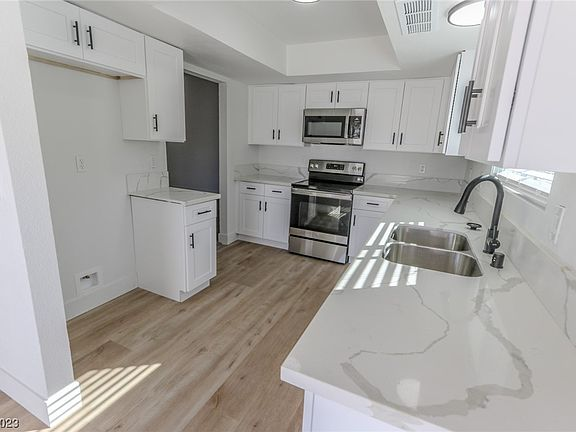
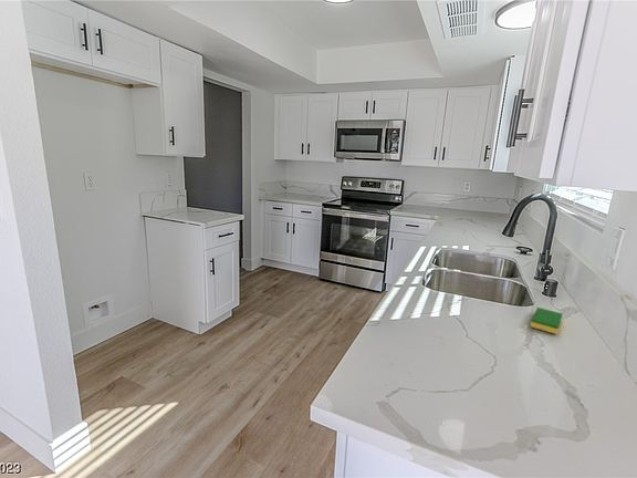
+ dish sponge (546, 320)
